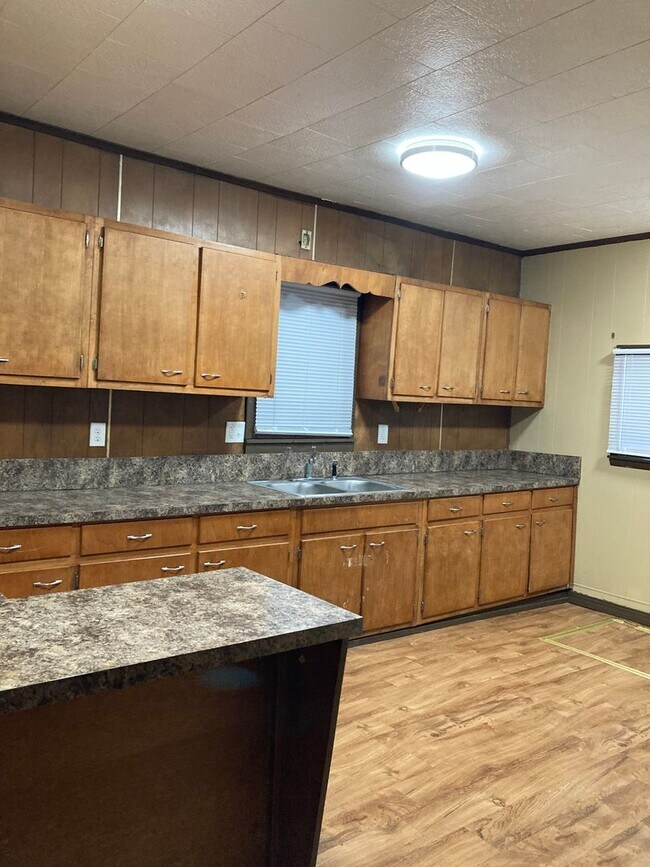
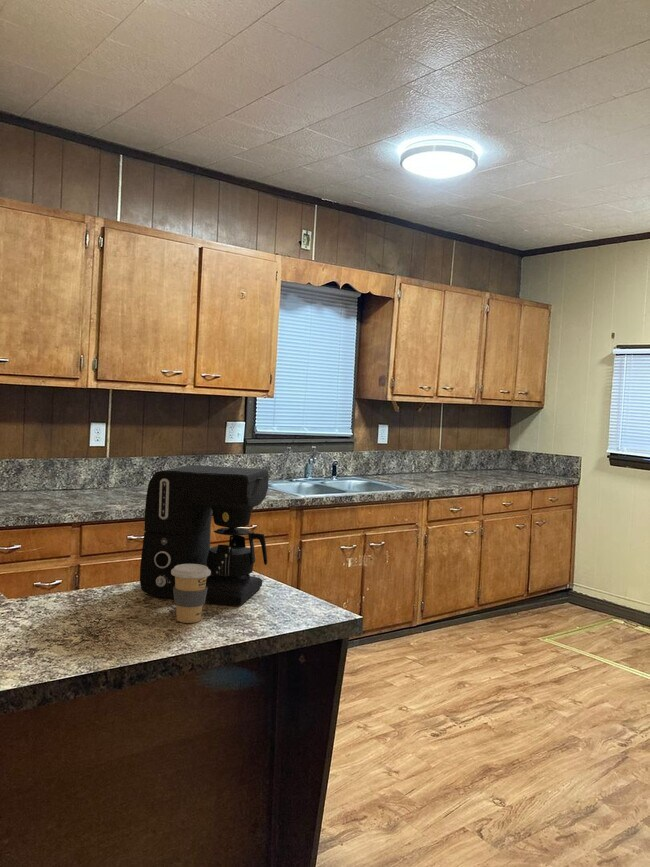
+ coffee maker (210, 530)
+ coffee cup (189, 593)
